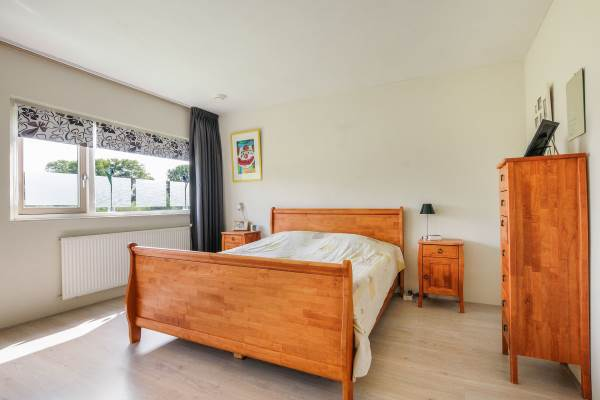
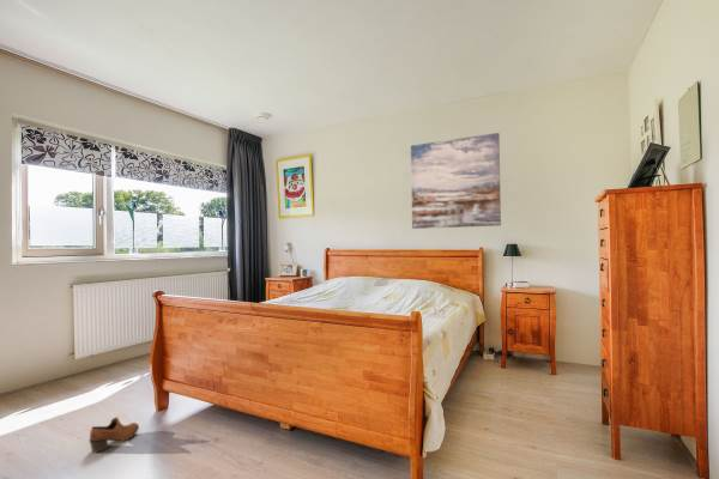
+ wall art (453, 183)
+ shoe (115, 429)
